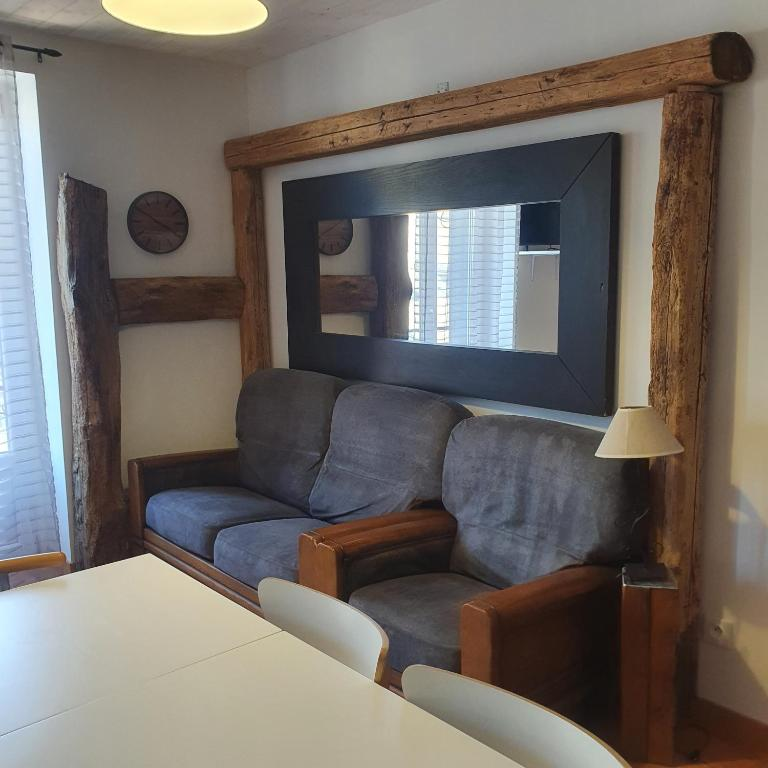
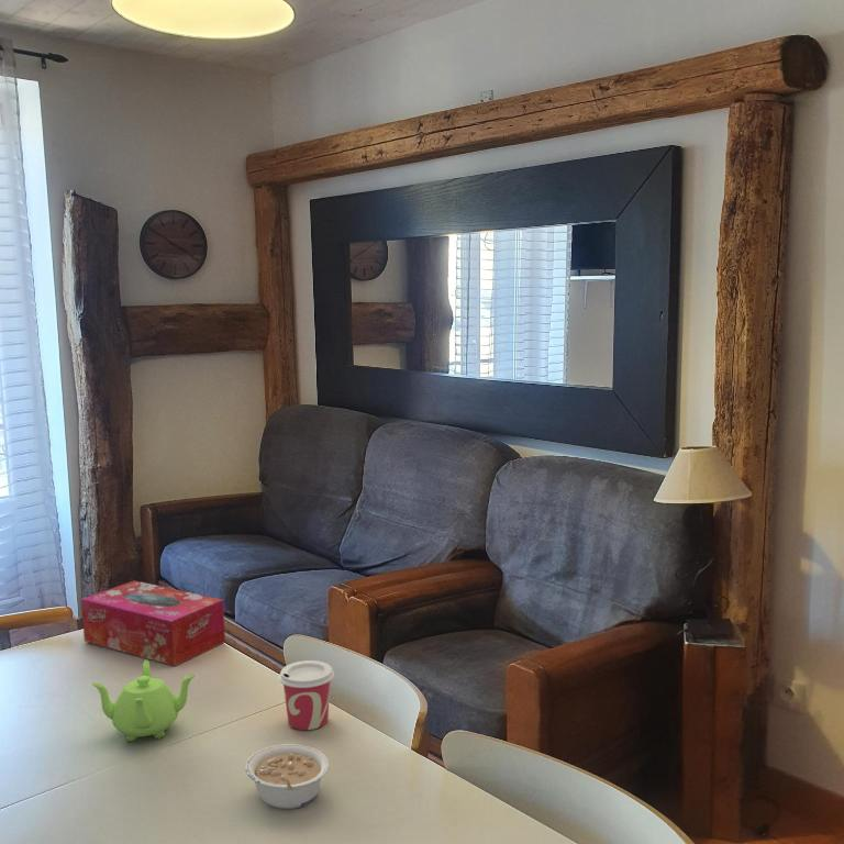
+ legume (289, 777)
+ cup (307, 696)
+ teapot (145, 703)
+ tissue box (153, 620)
